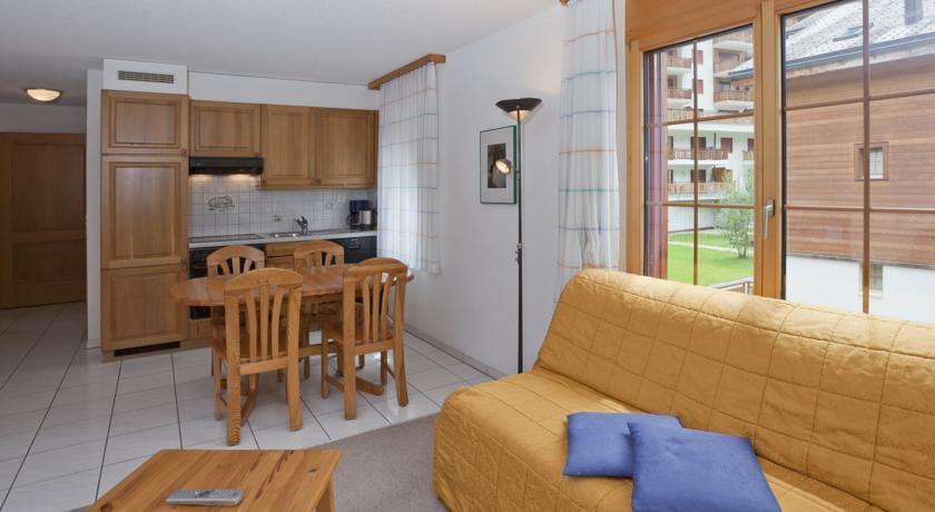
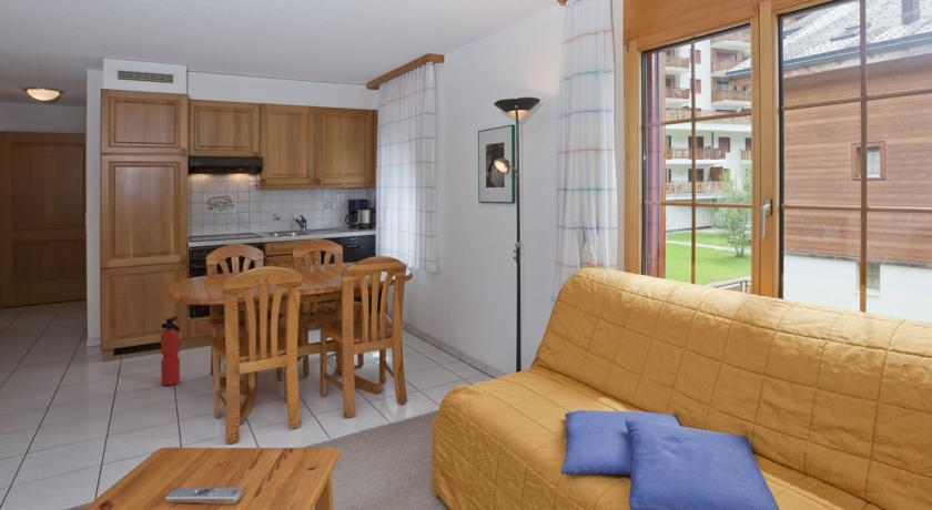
+ fire extinguisher (170, 350)
